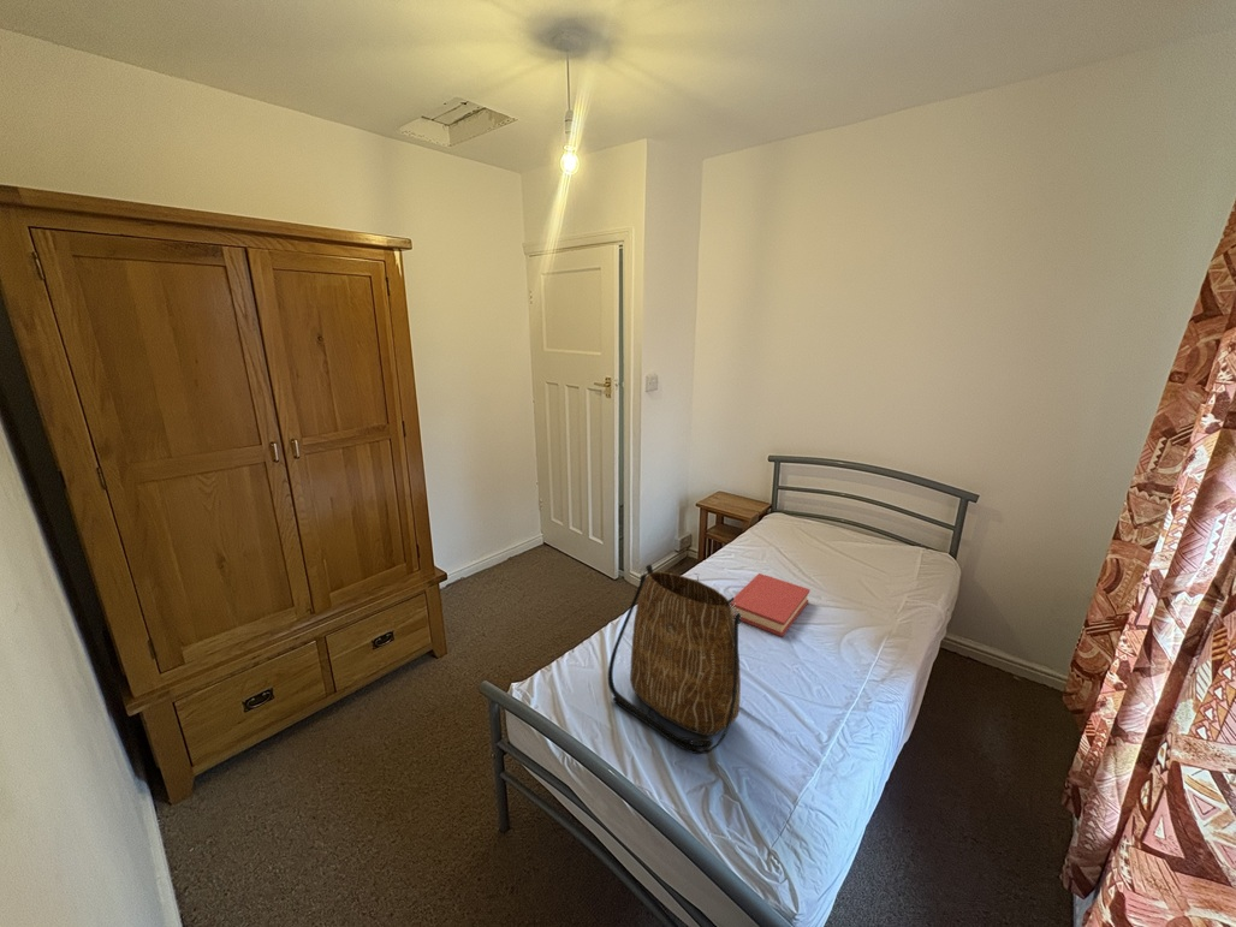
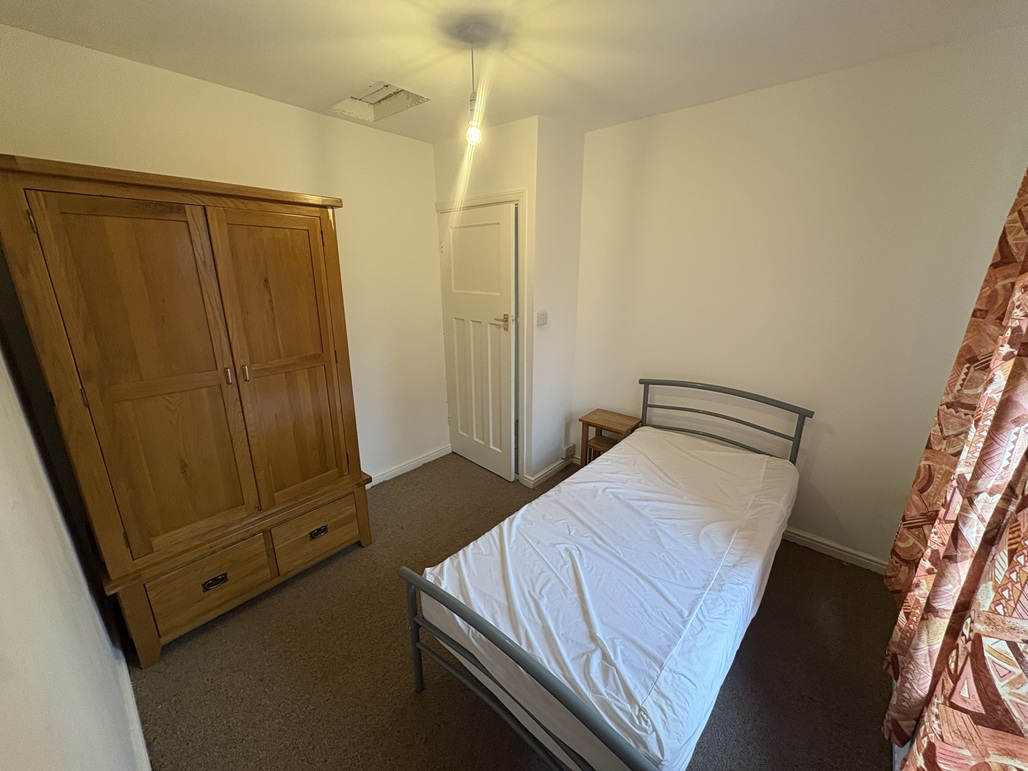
- hardback book (768, 601)
- tote bag (679, 648)
